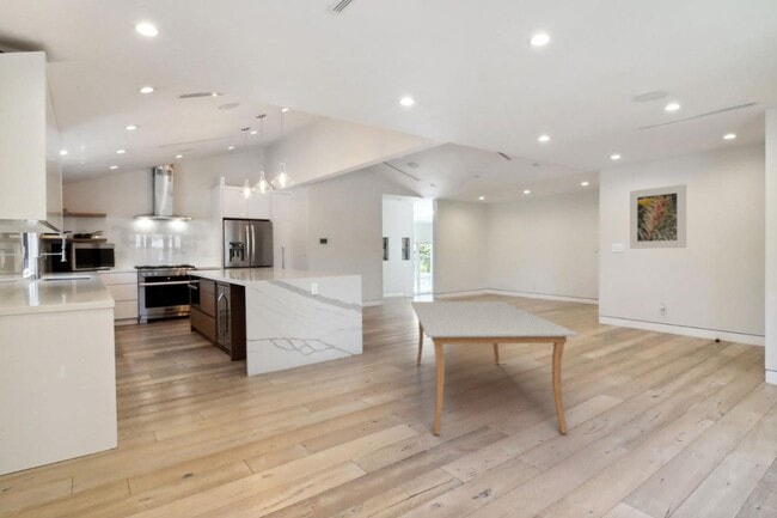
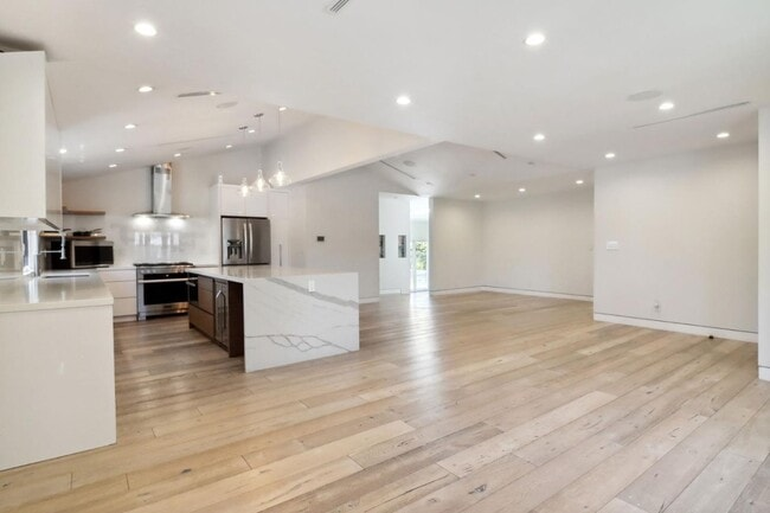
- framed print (656, 218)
- dining table (473, 342)
